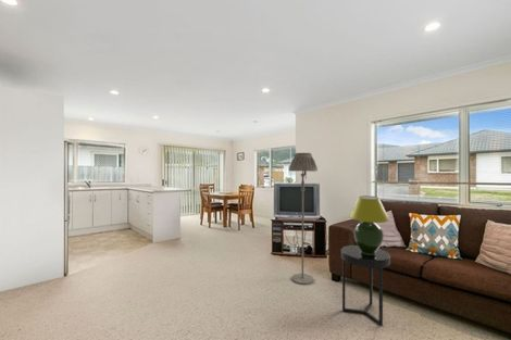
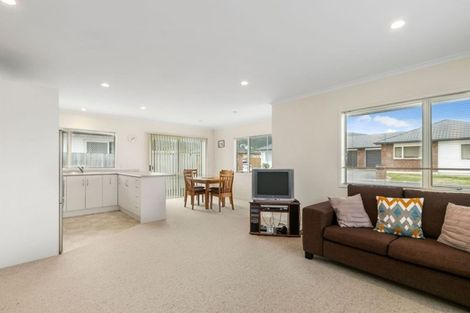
- floor lamp (302, 216)
- side table (370, 282)
- table lamp (367, 225)
